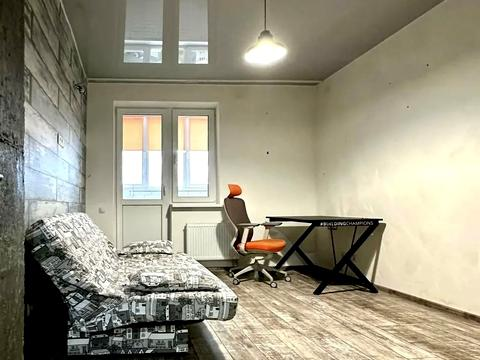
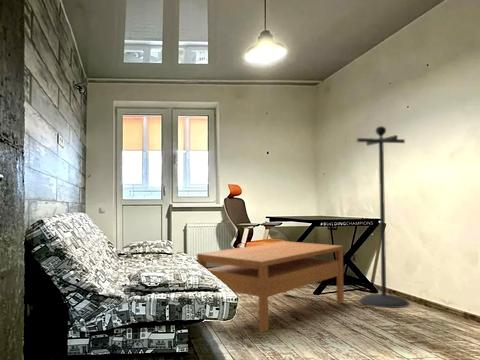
+ coffee table (275, 279)
+ coat rack (382, 213)
